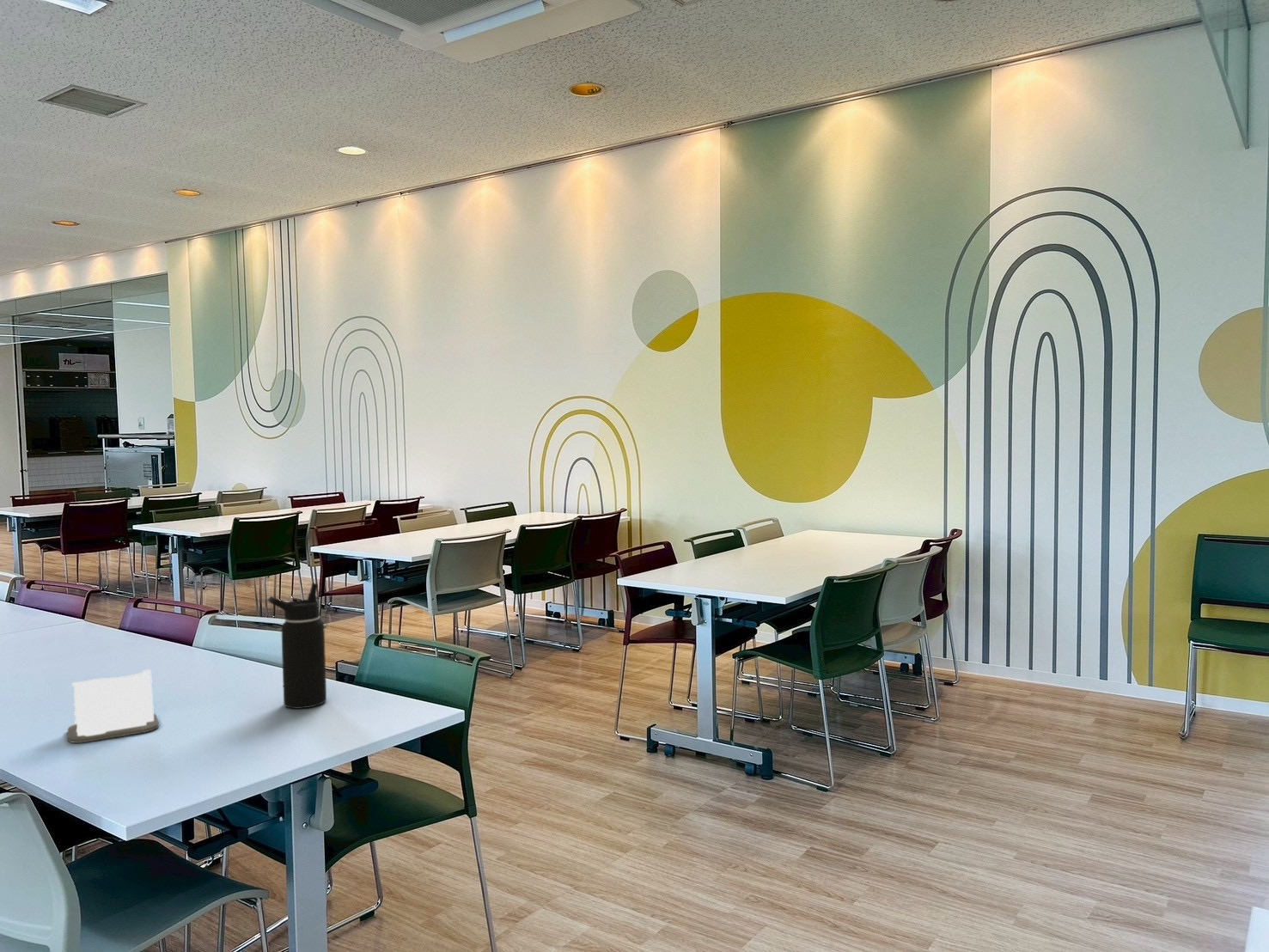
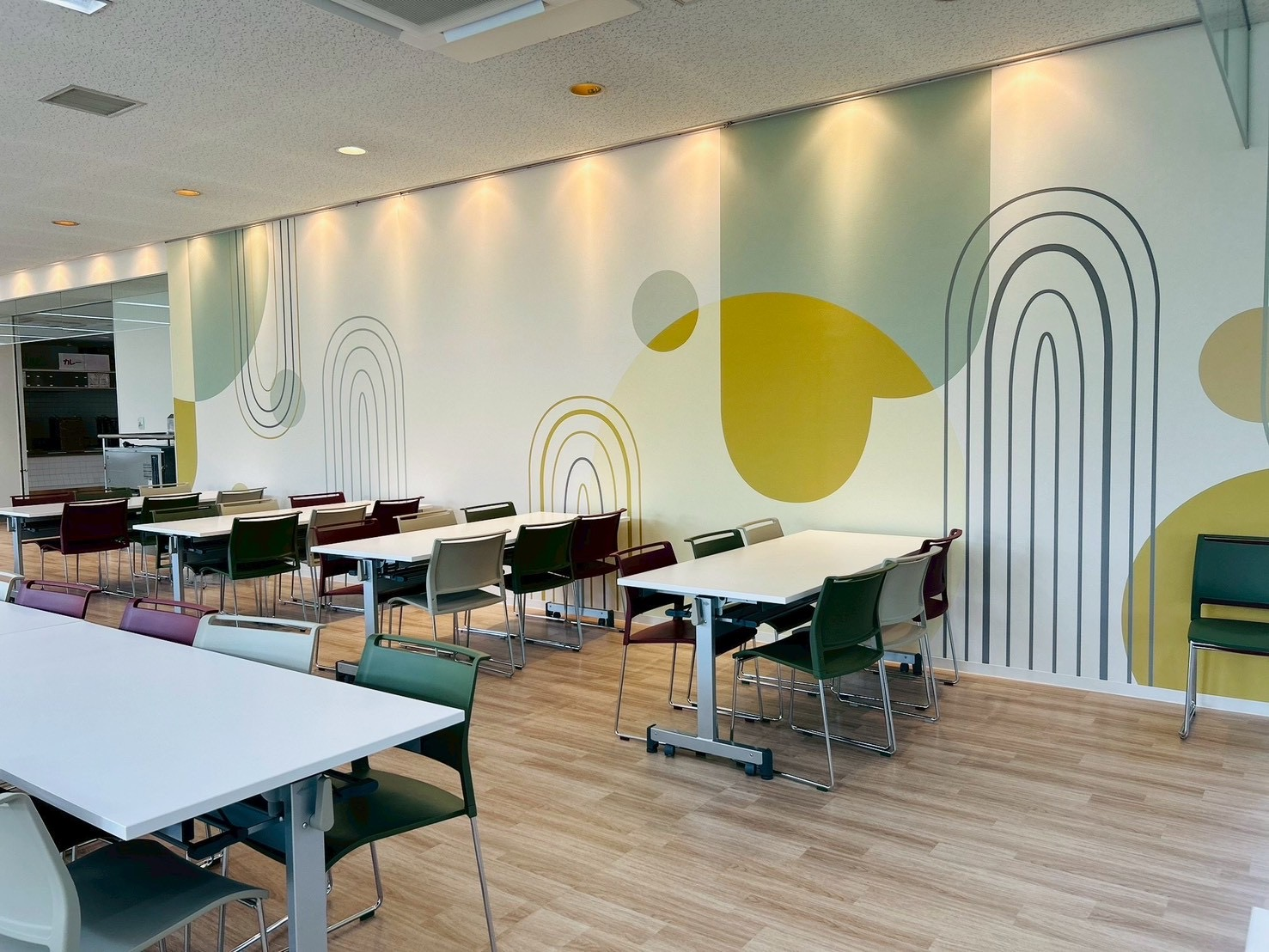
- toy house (113, 702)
- water bottle (297, 644)
